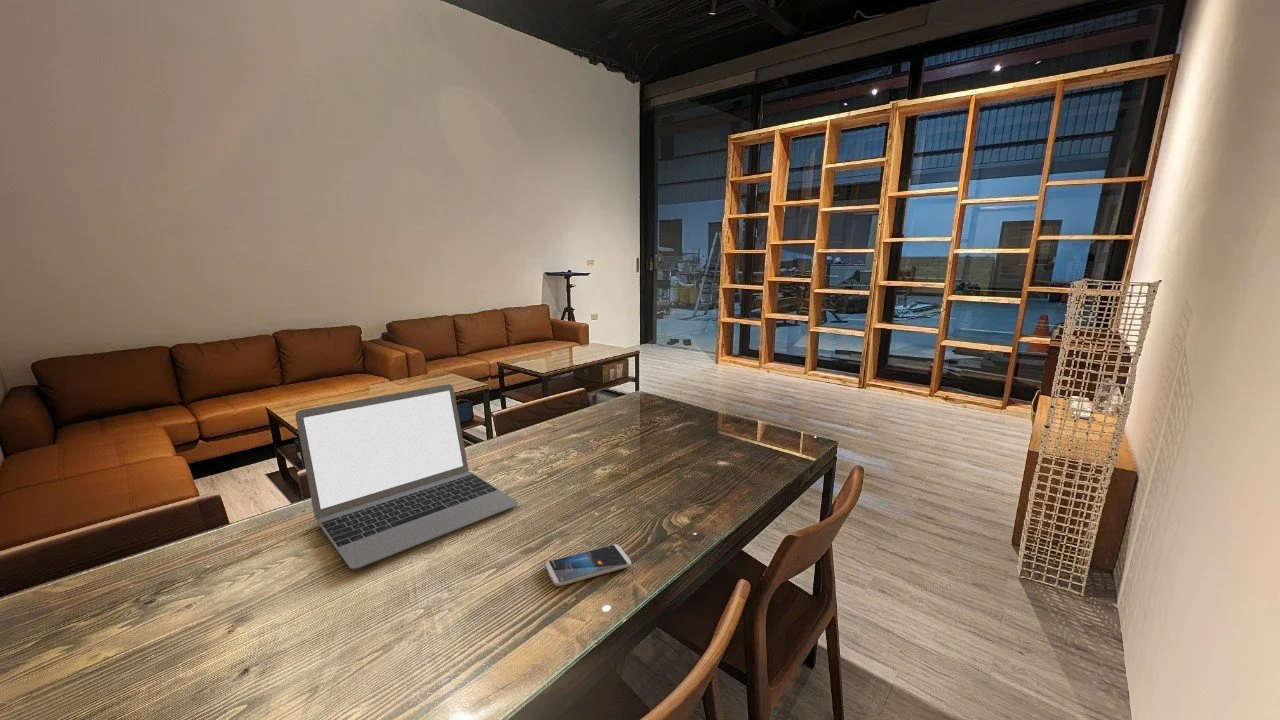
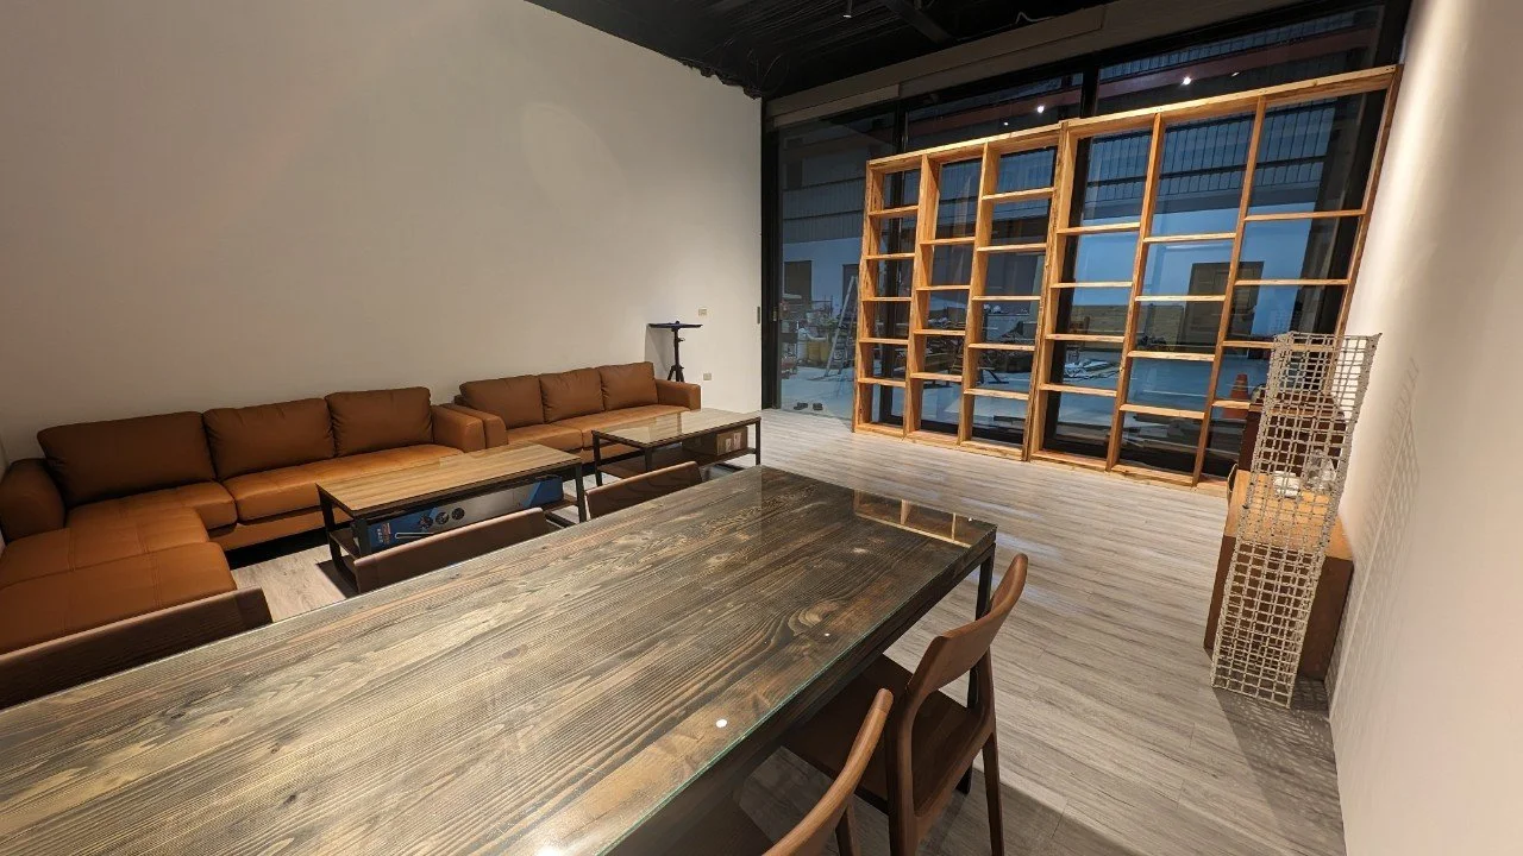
- smartphone (588, 564)
- laptop (411, 460)
